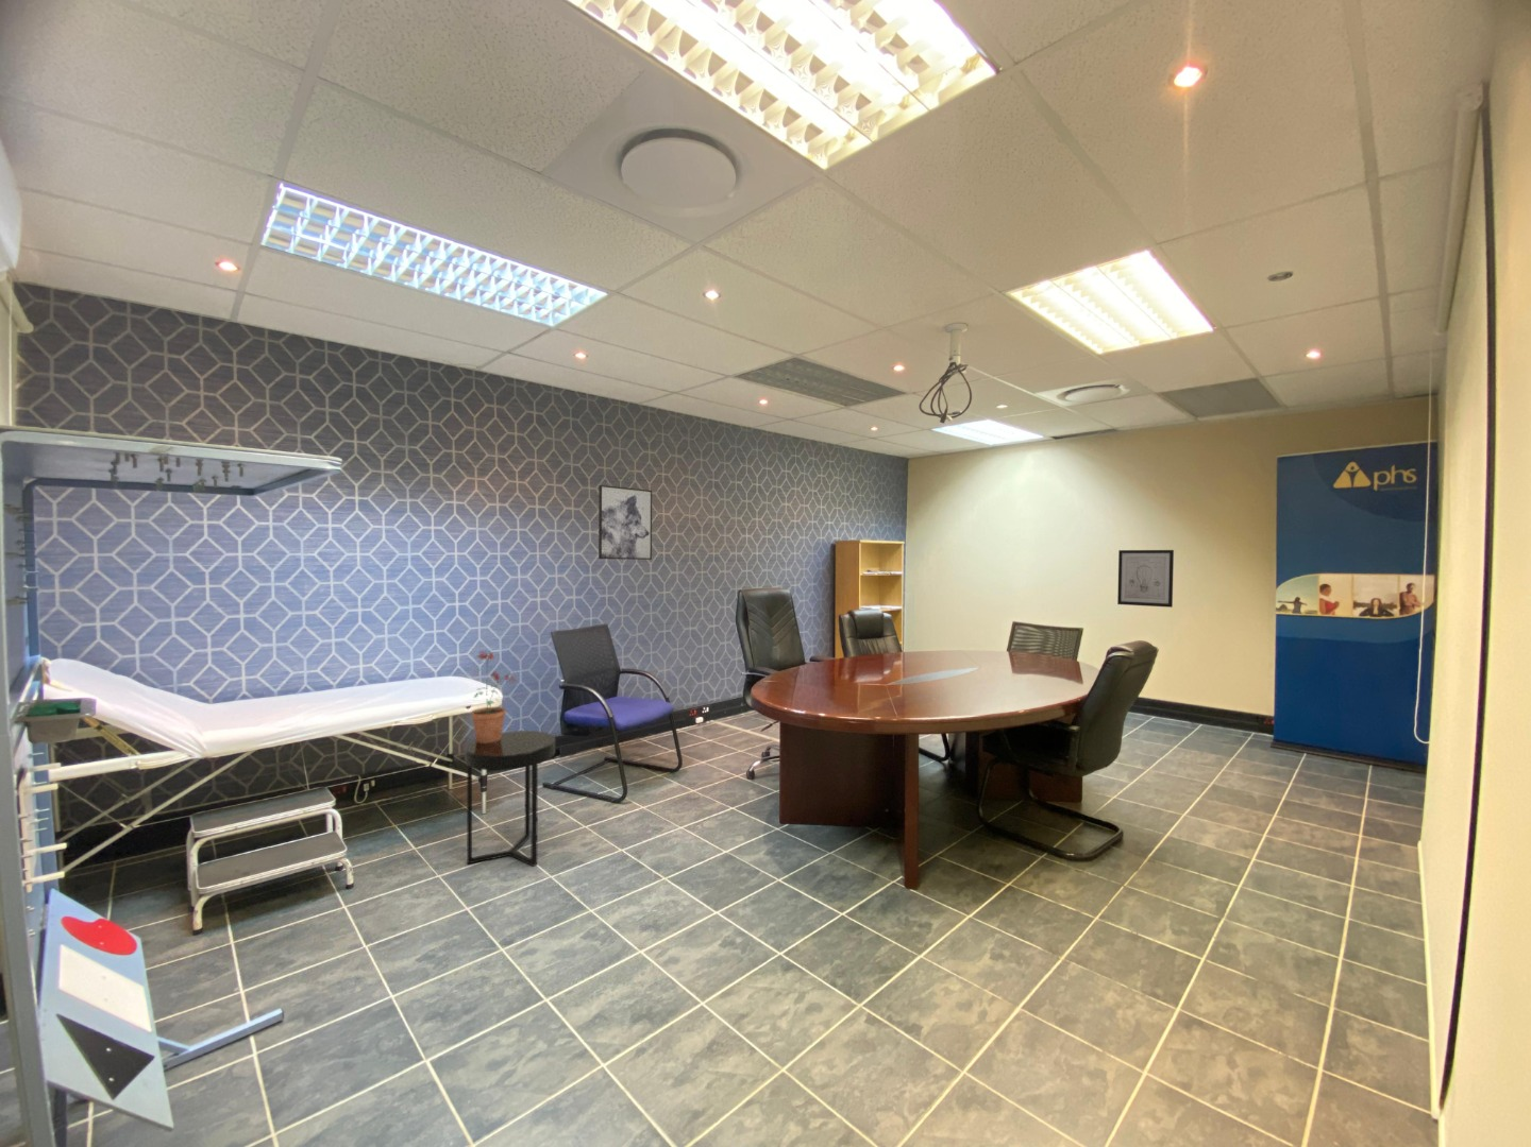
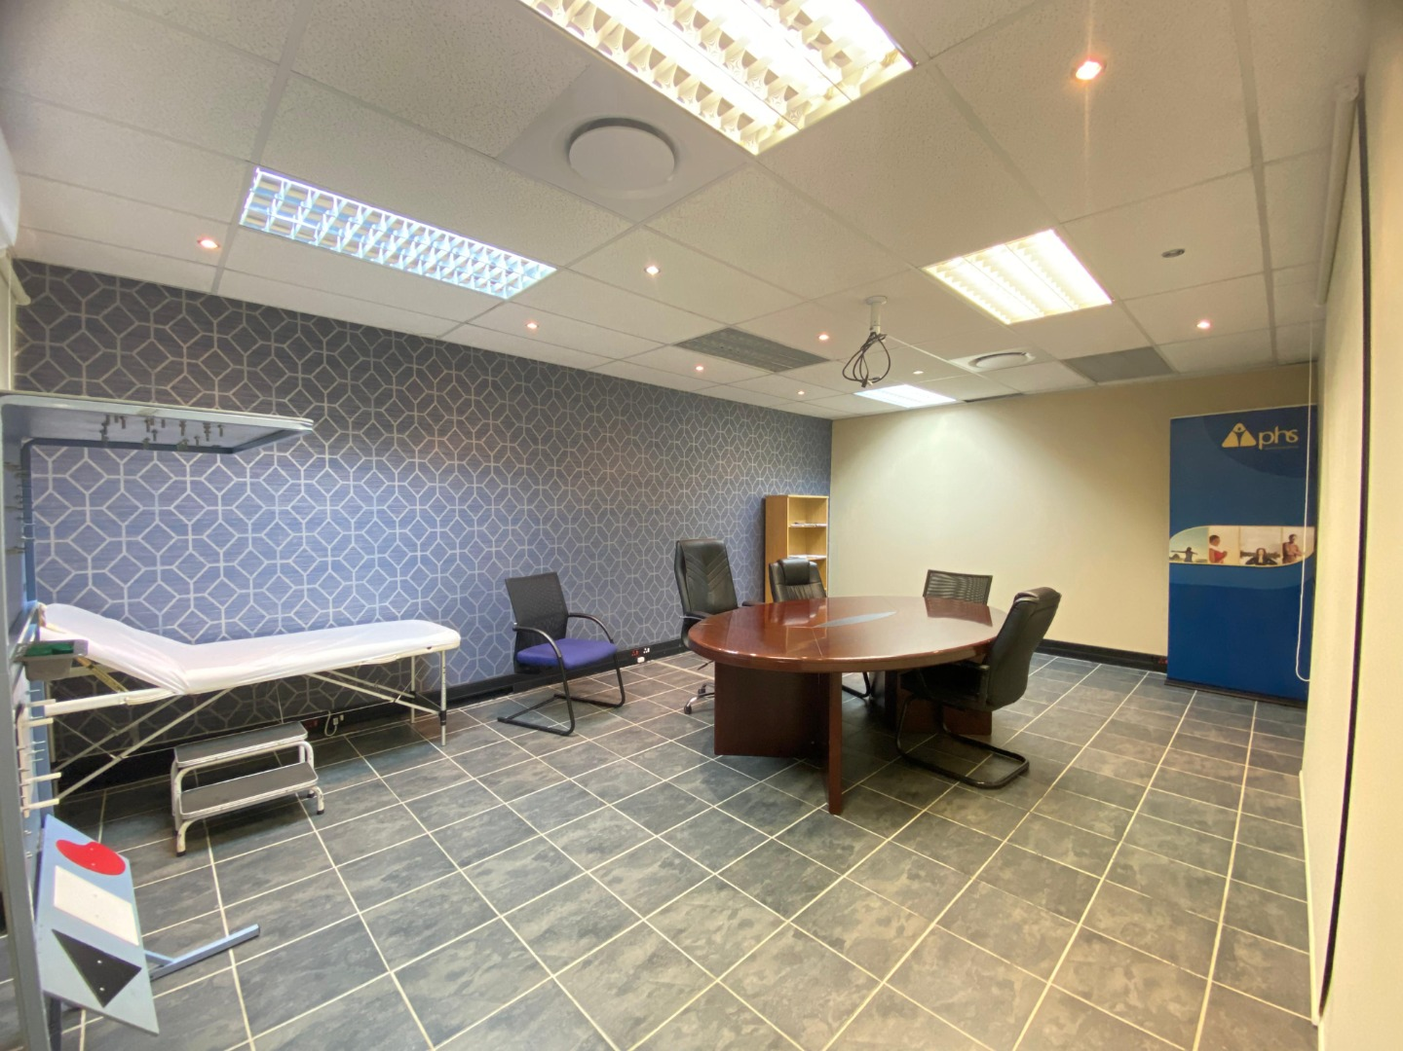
- wall art (1144, 578)
- side table (526, 798)
- potted plant (492, 694)
- wall art (626, 524)
